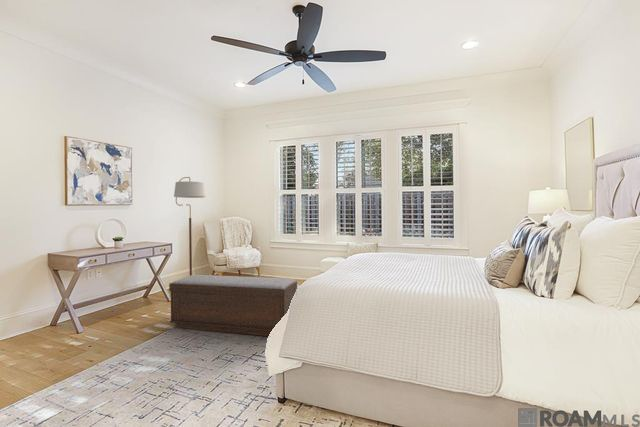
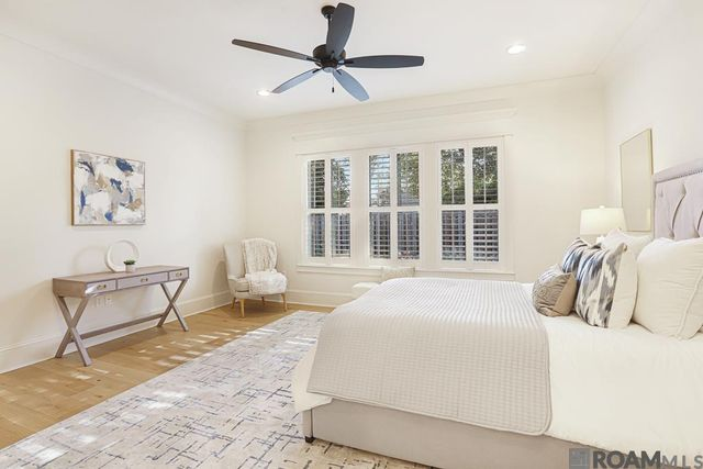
- floor lamp (189, 233)
- bench (234, 302)
